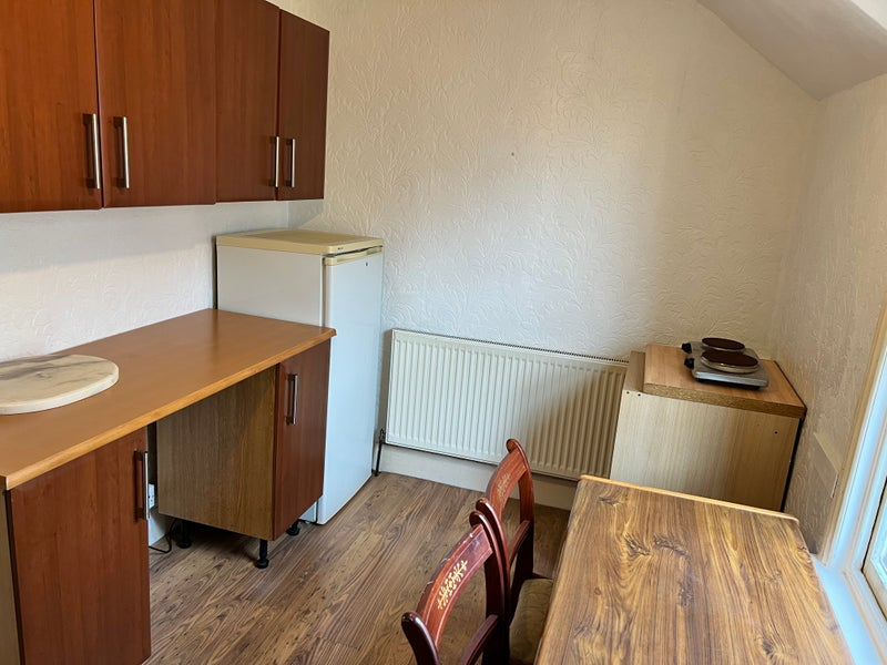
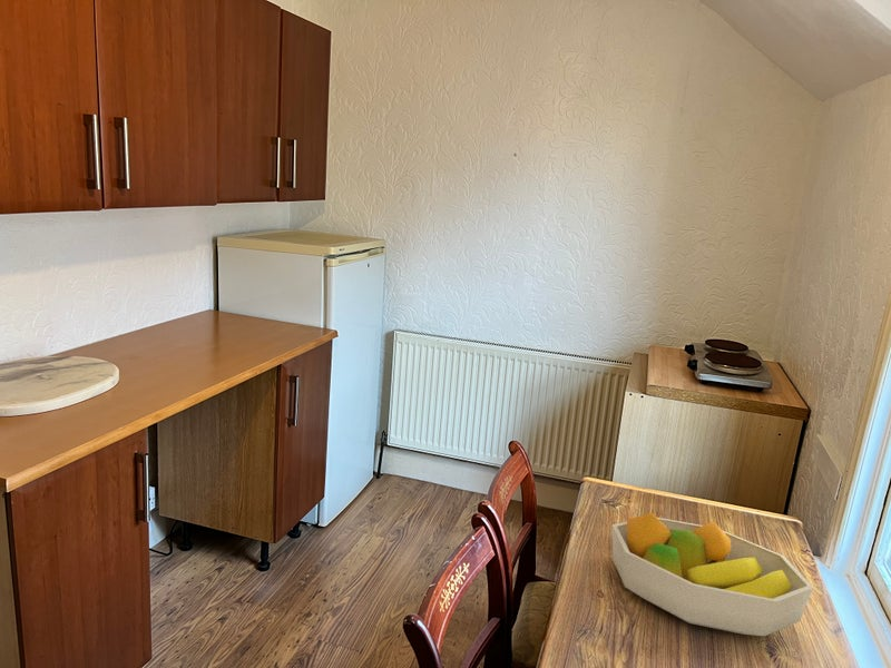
+ fruit bowl (703, 566)
